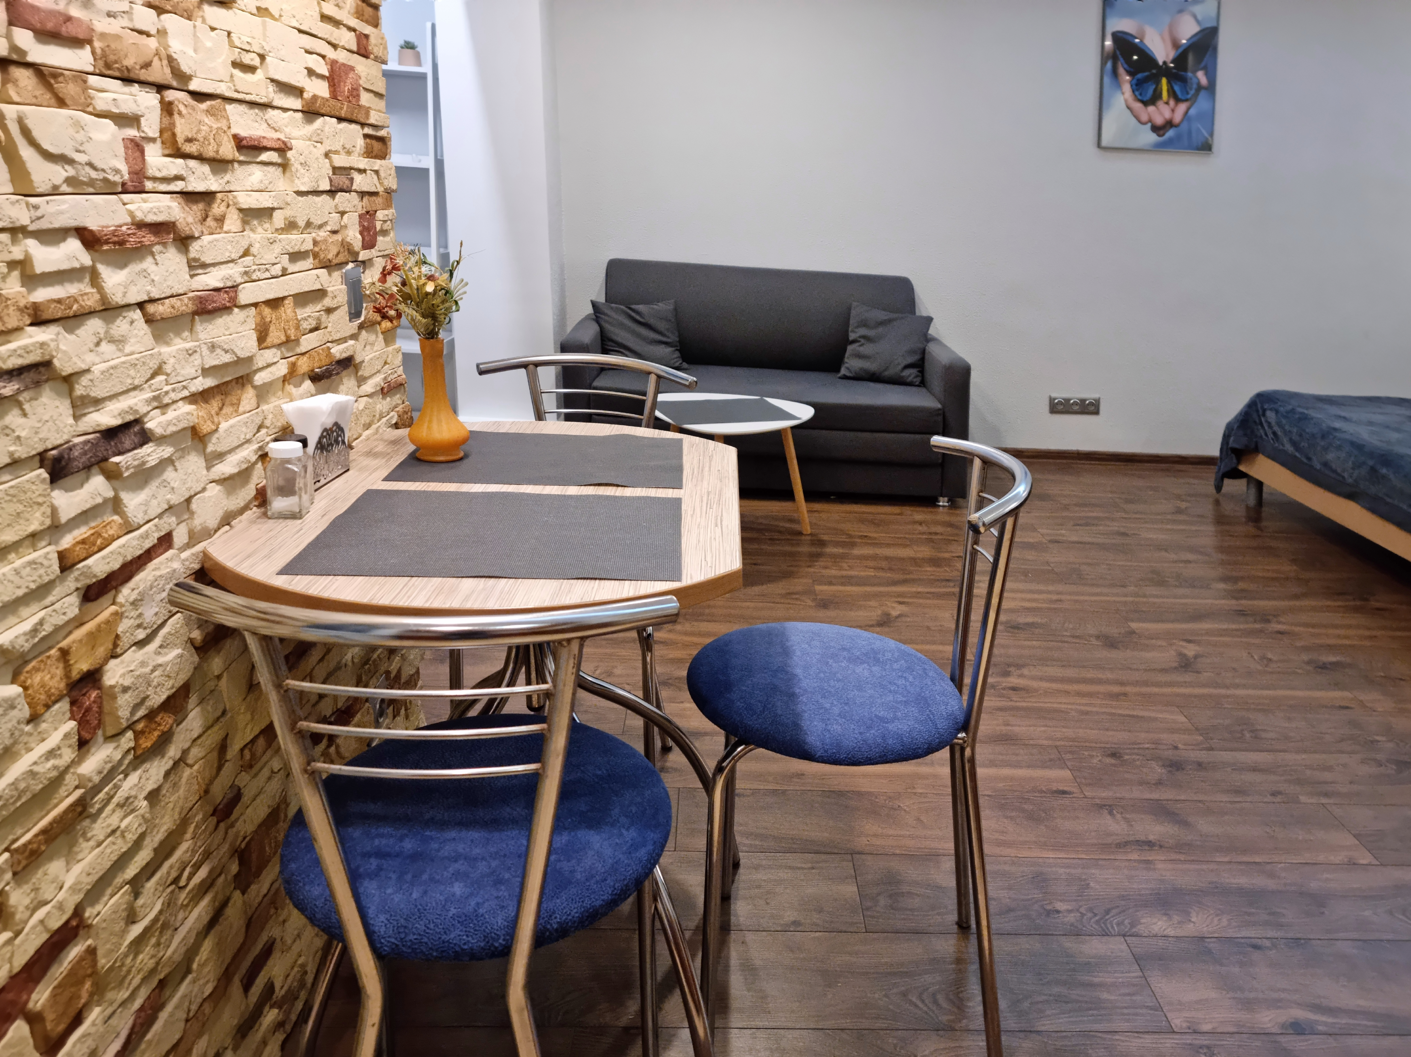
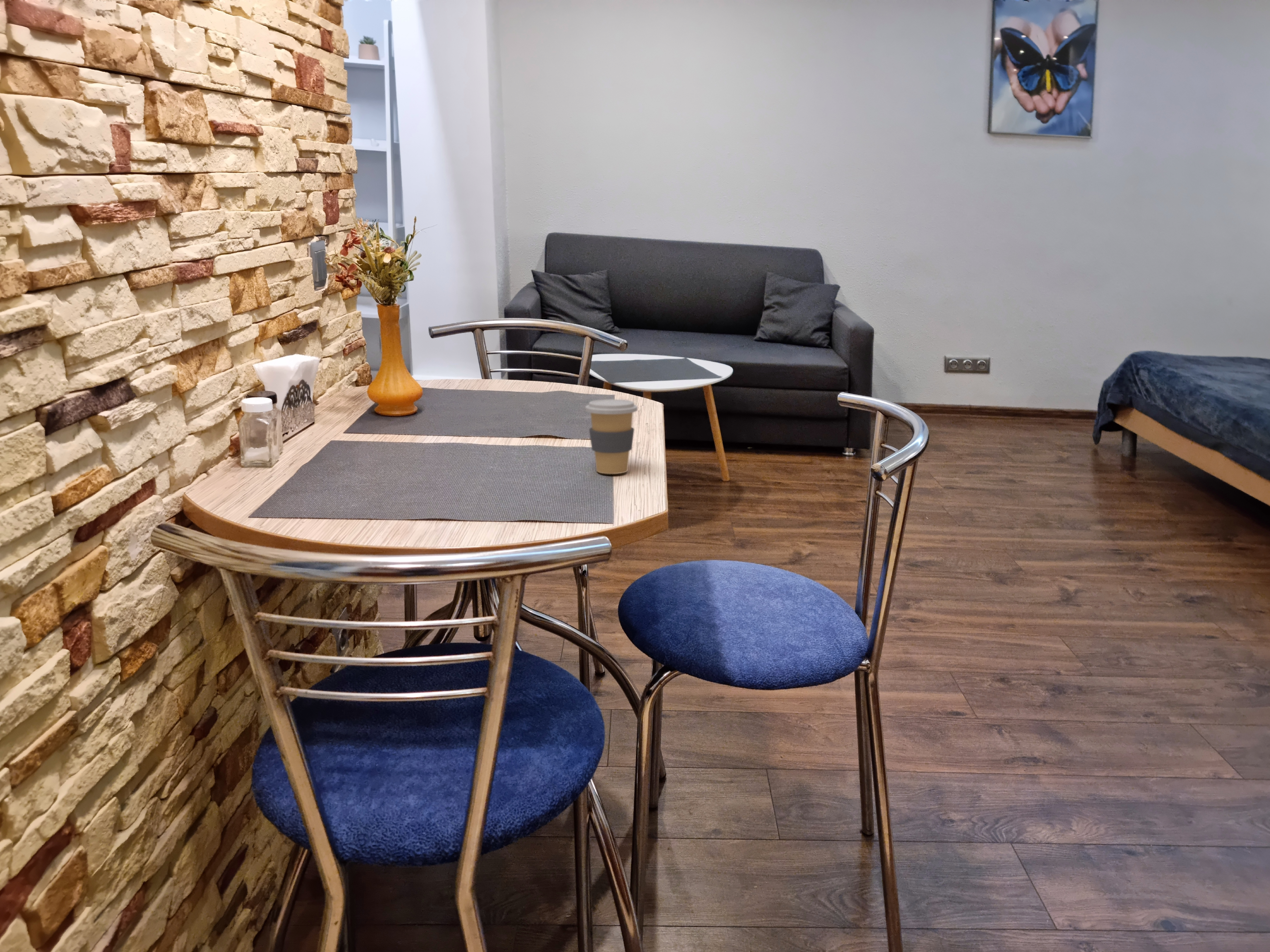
+ coffee cup (611, 437)
